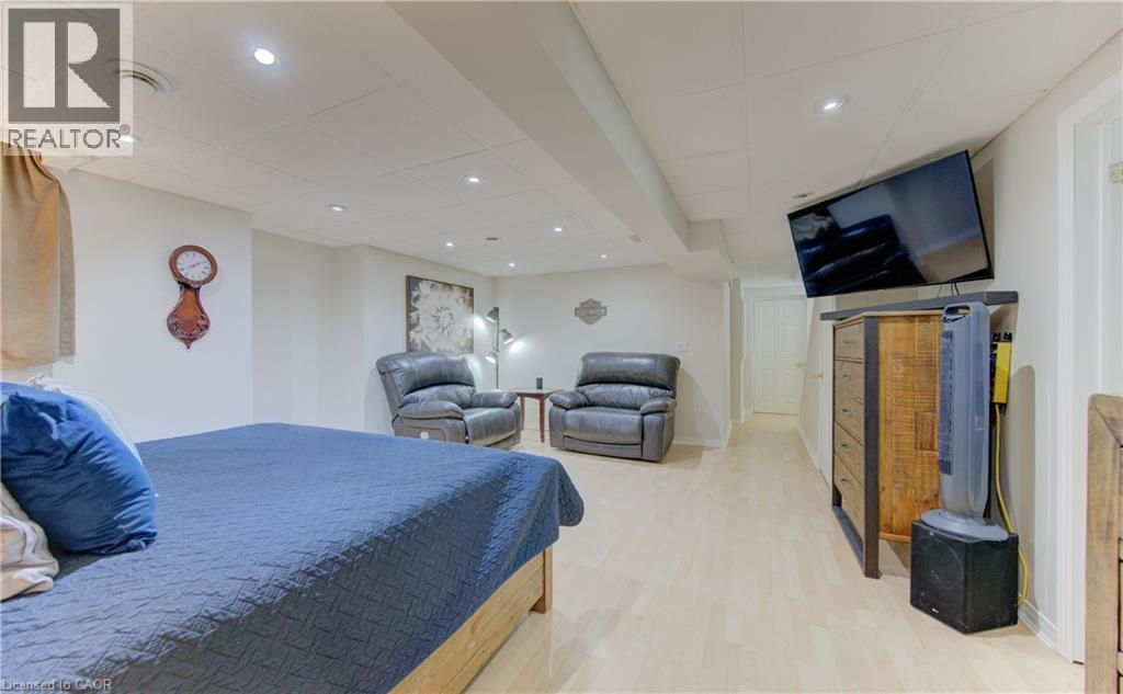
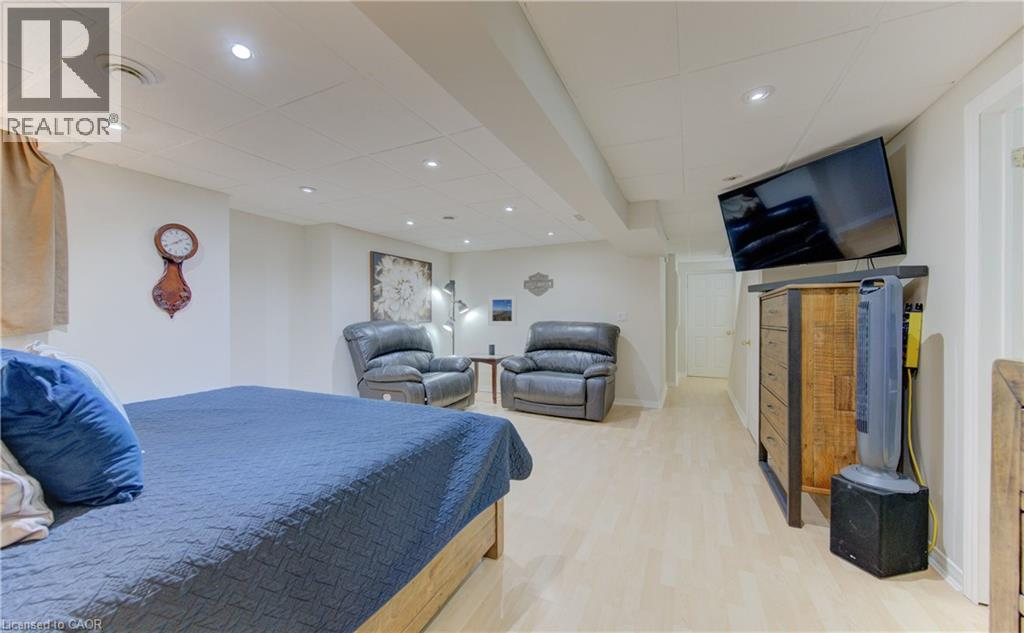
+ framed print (502, 310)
